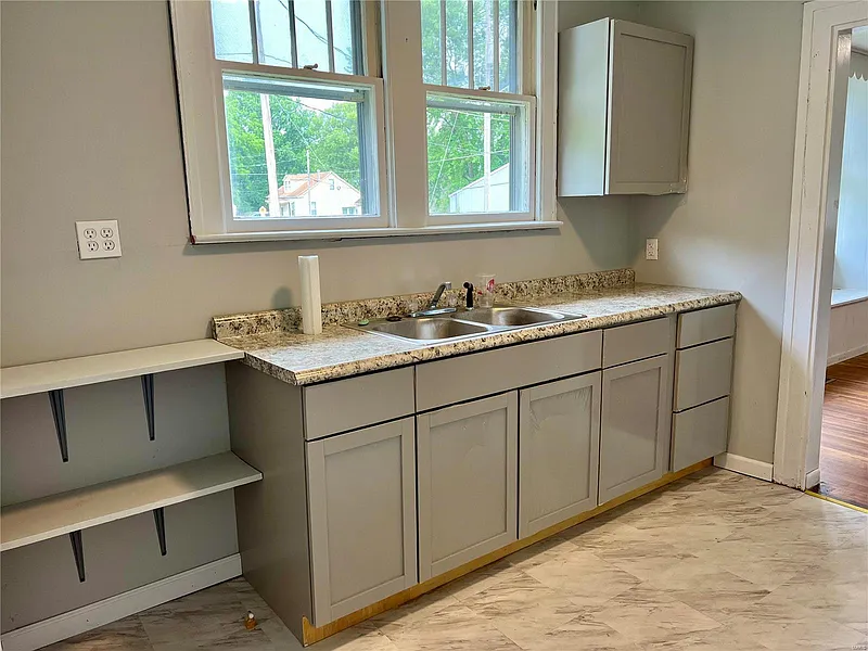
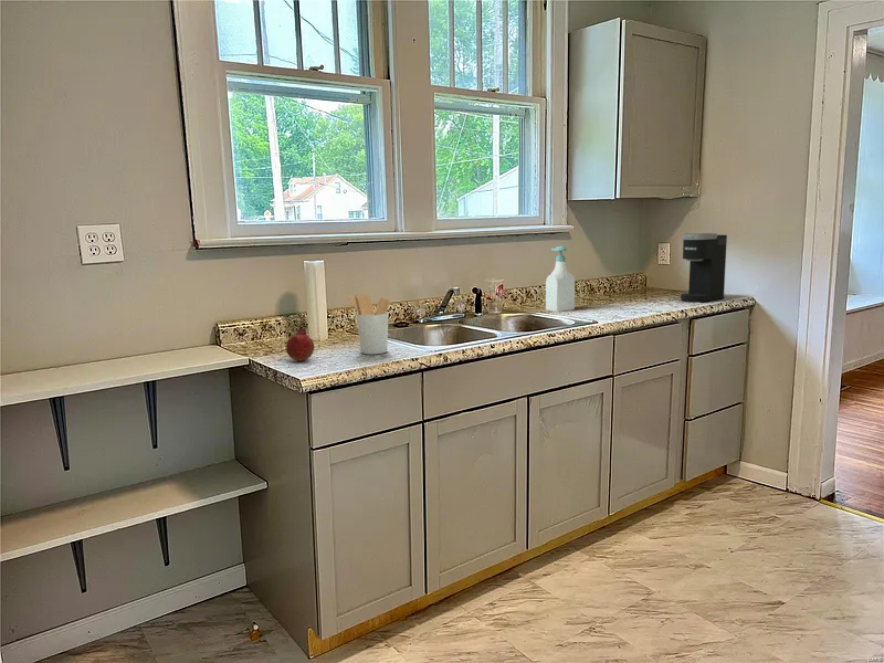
+ soap bottle (558, 277)
+ coffee maker (703, 266)
+ utensil holder (368, 322)
+ fruit (299, 345)
